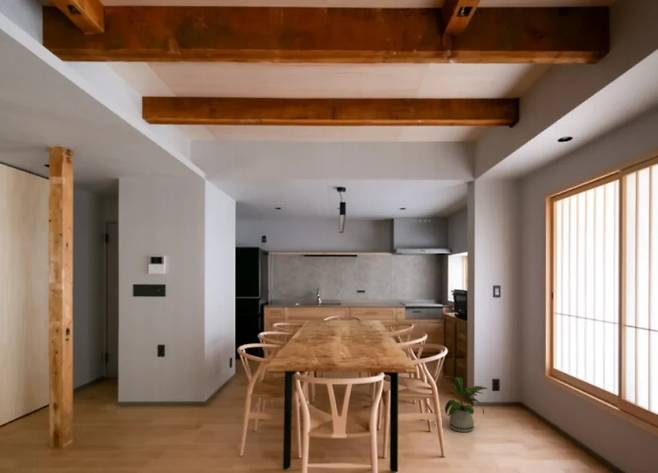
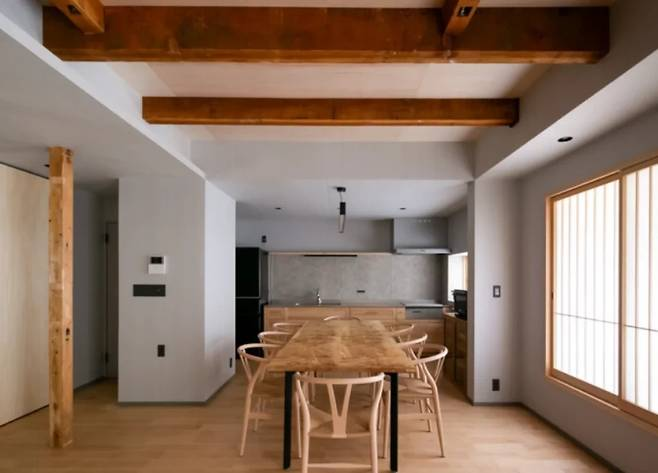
- house plant (467, 402)
